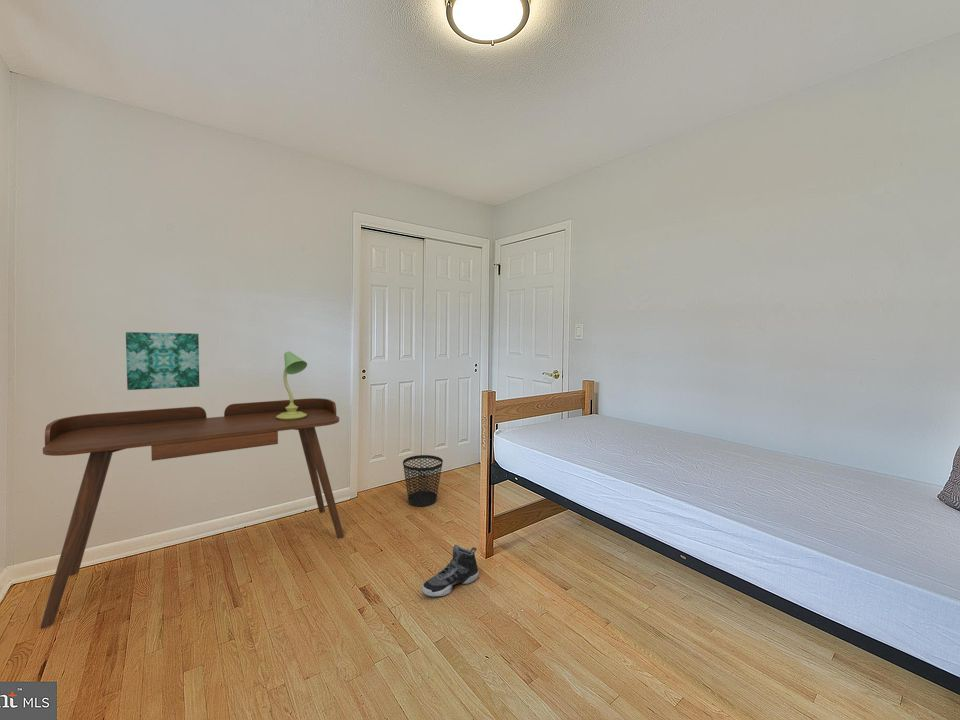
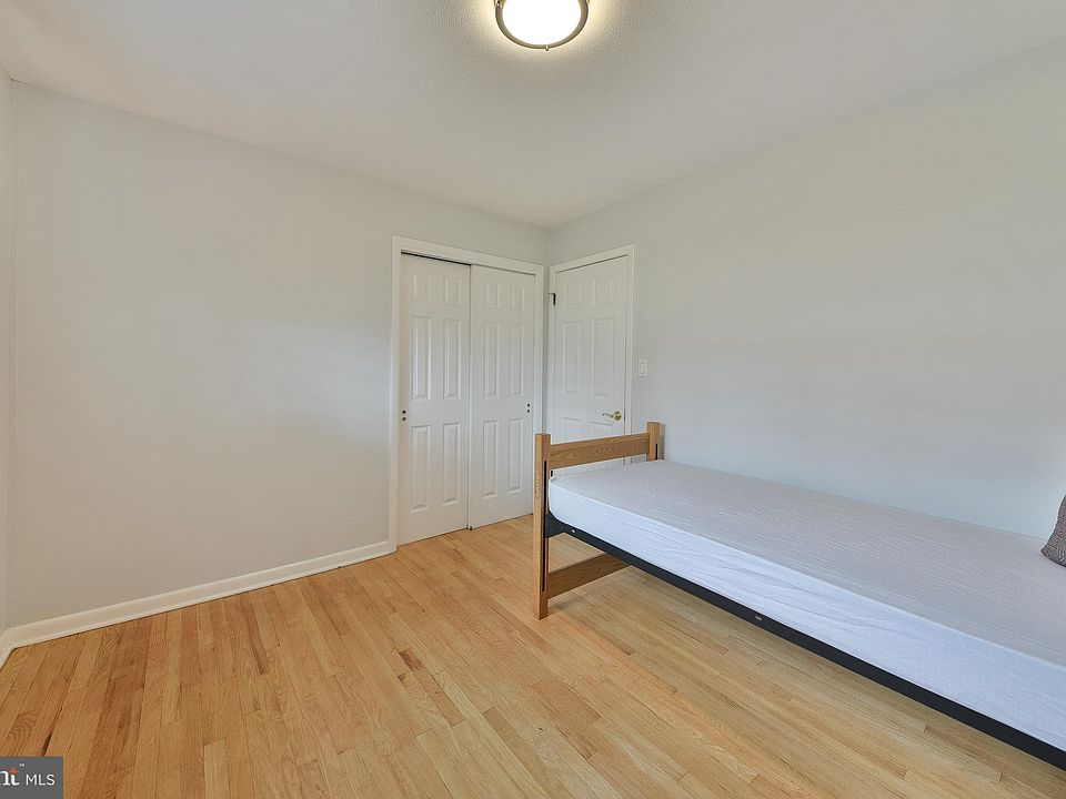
- wastebasket (422, 481)
- wall art (164, 360)
- sneaker (450, 567)
- table lamp (288, 385)
- desk (213, 452)
